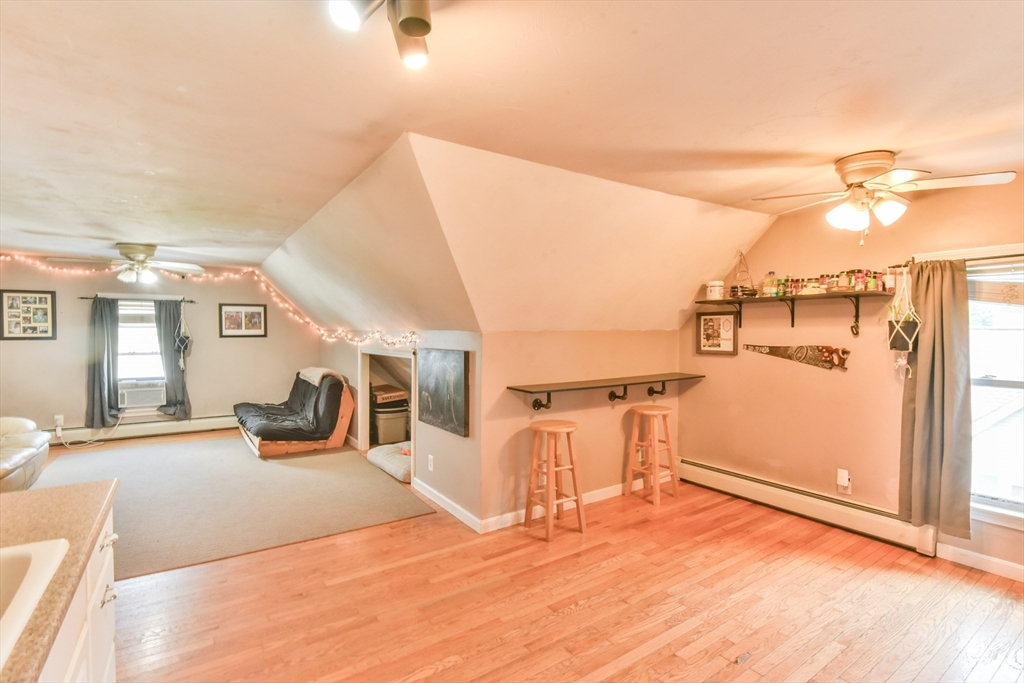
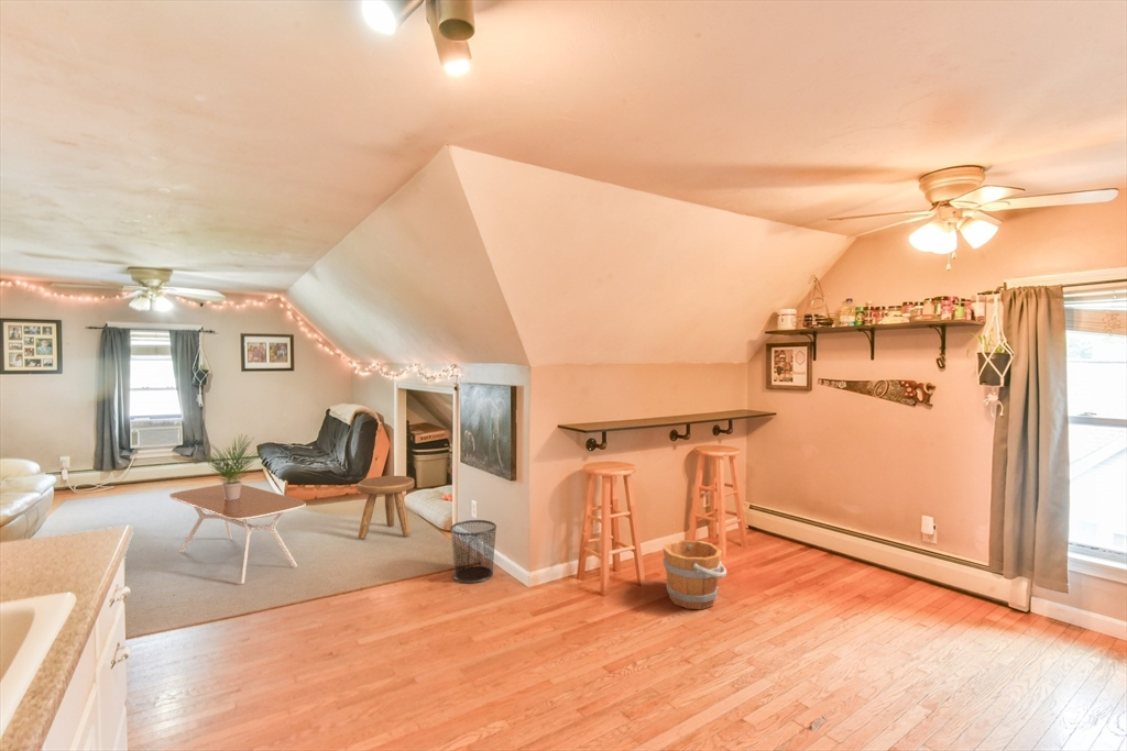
+ waste bin (473, 551)
+ bucket (694, 574)
+ coffee table (238, 524)
+ potted plant (232, 466)
+ stool (386, 507)
